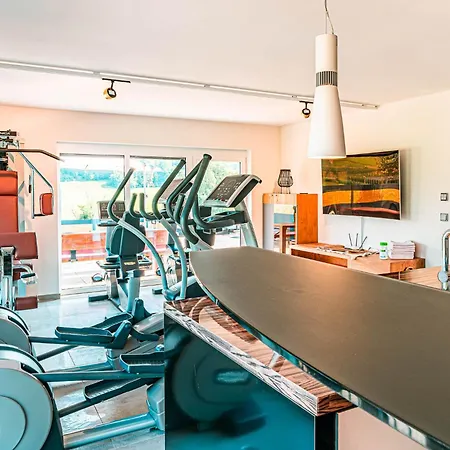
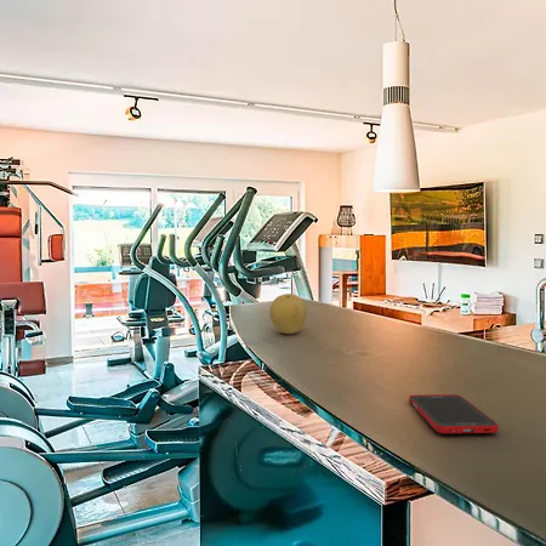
+ cell phone (449, 413)
+ fruit (288, 313)
